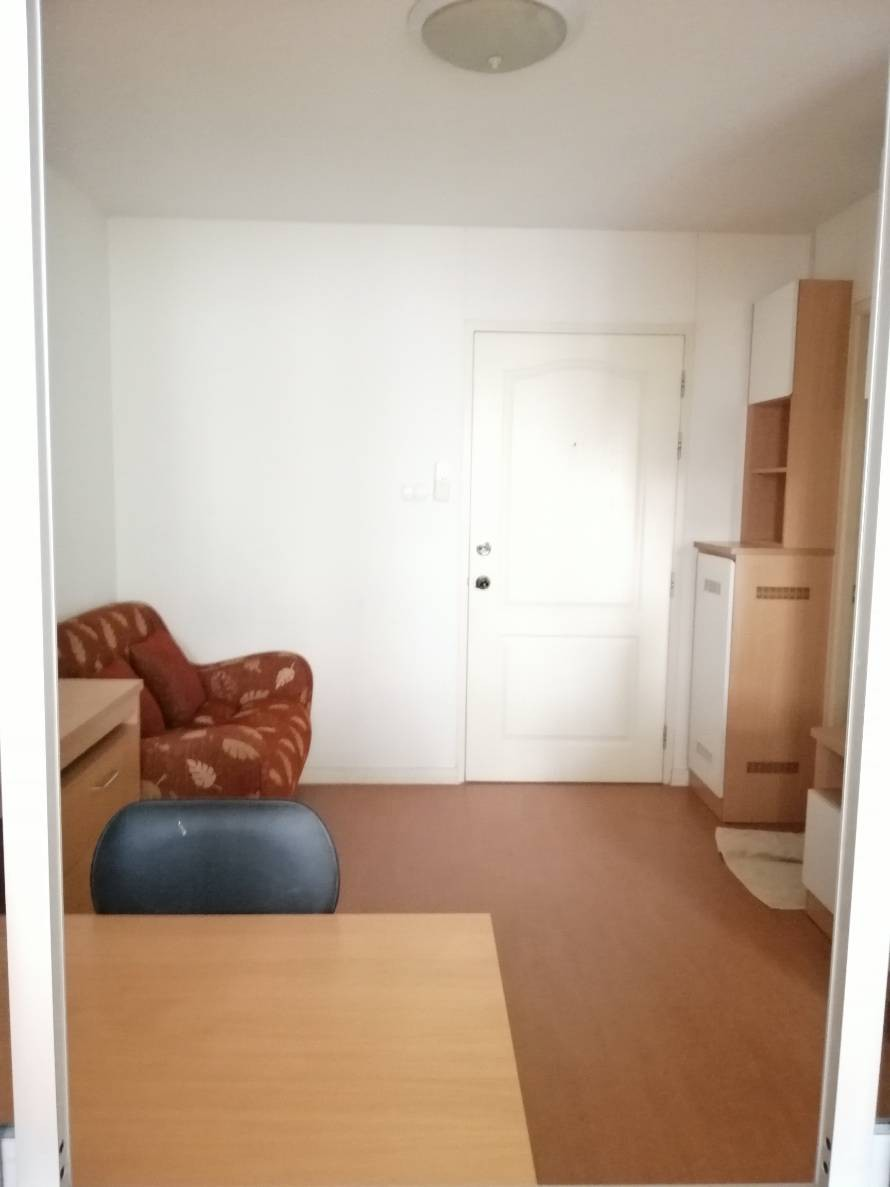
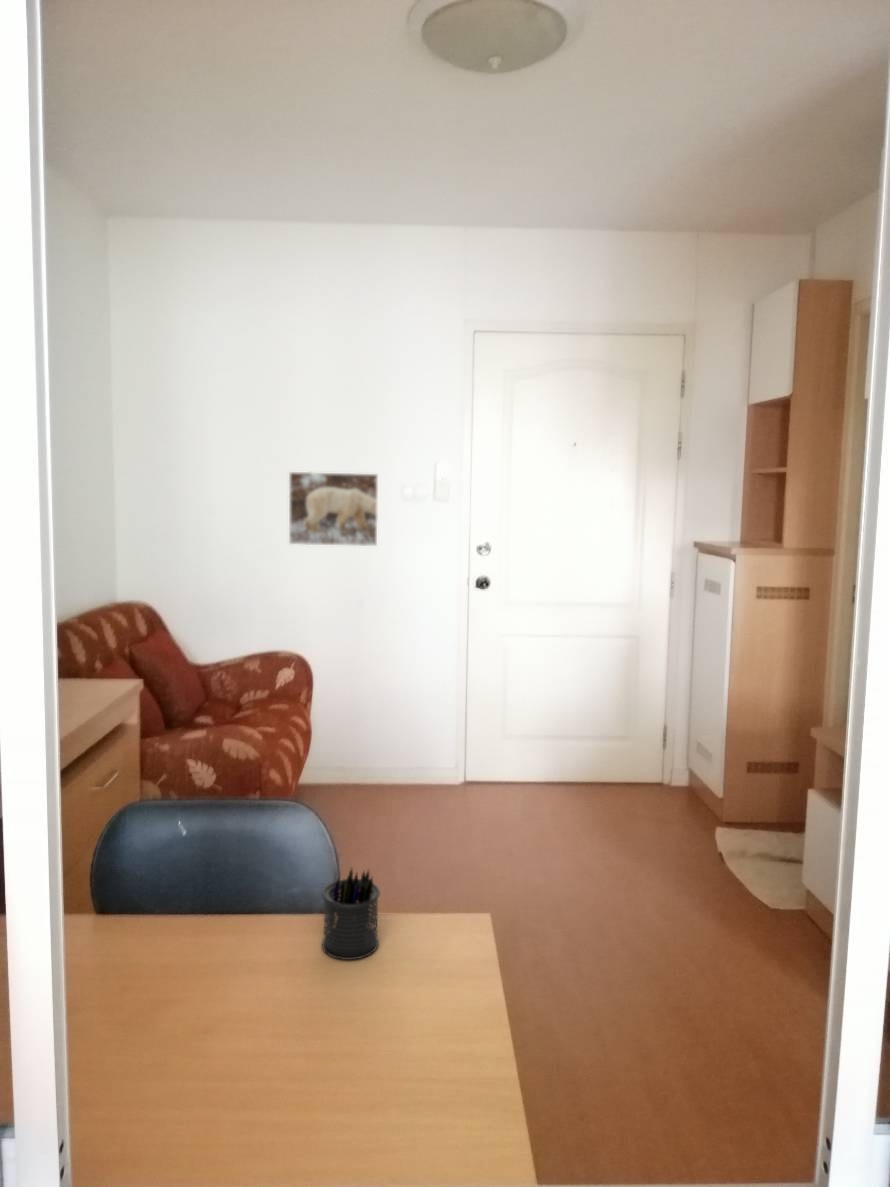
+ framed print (333, 509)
+ pen holder (350, 905)
